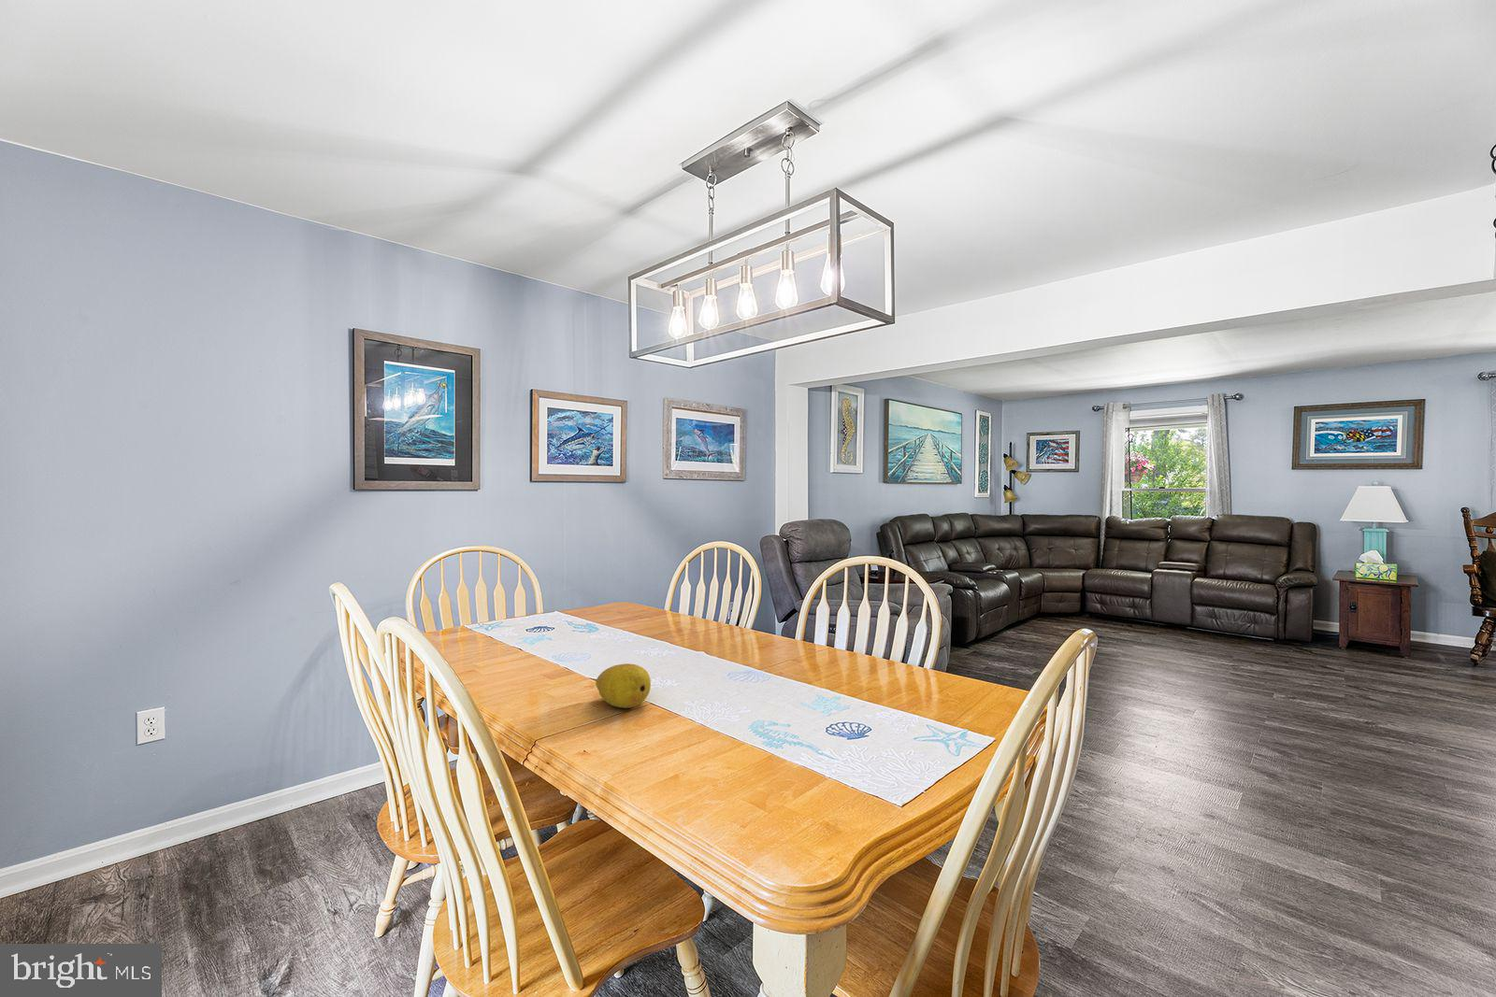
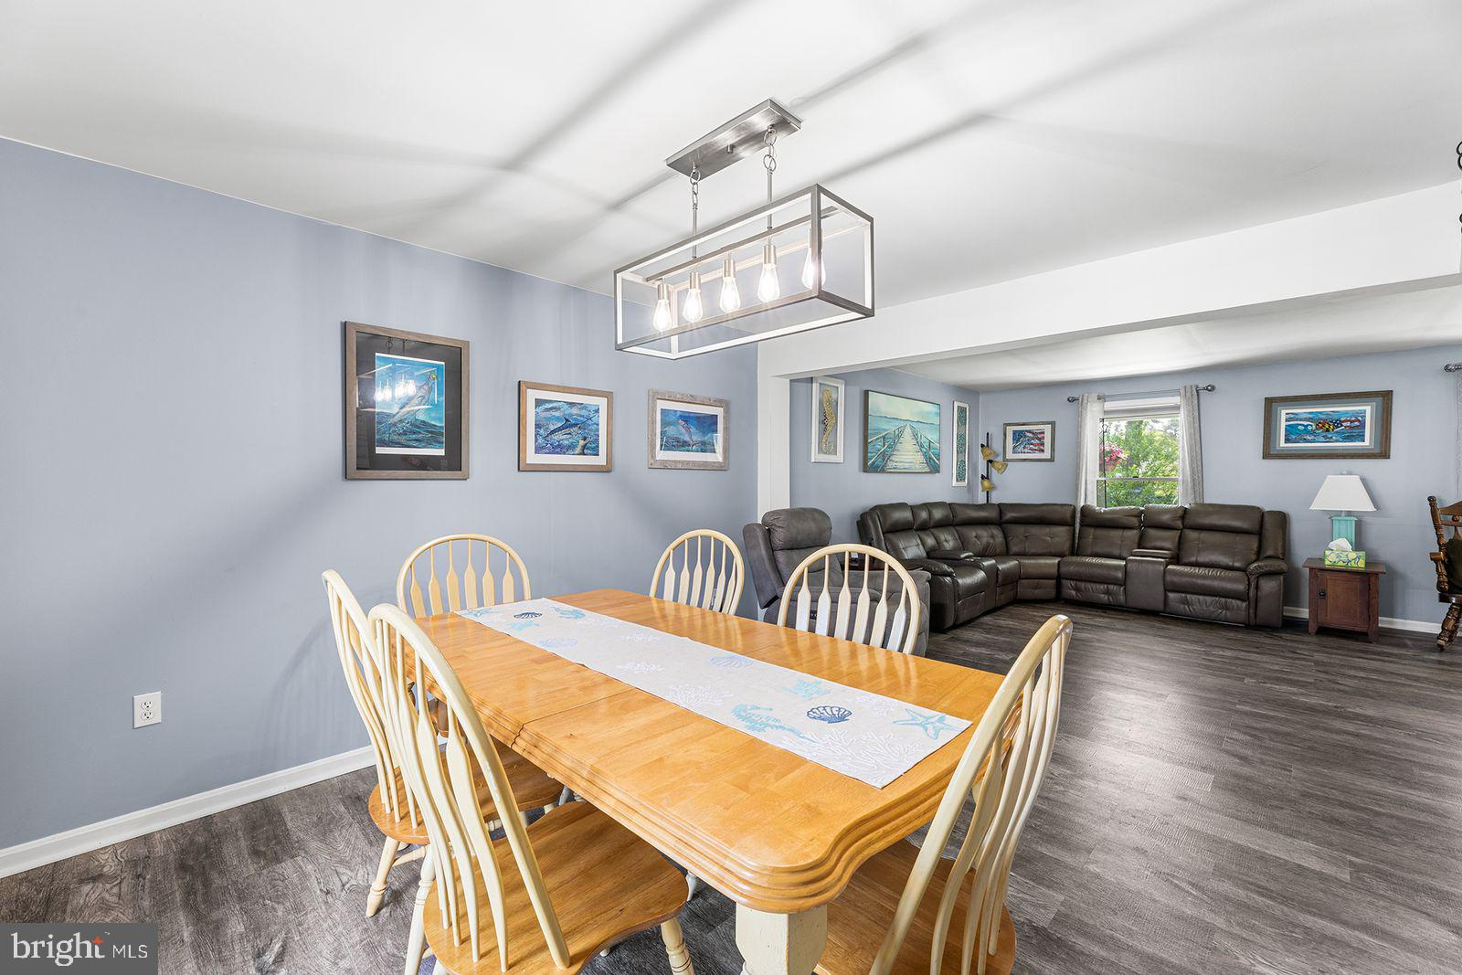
- fruit (621, 682)
